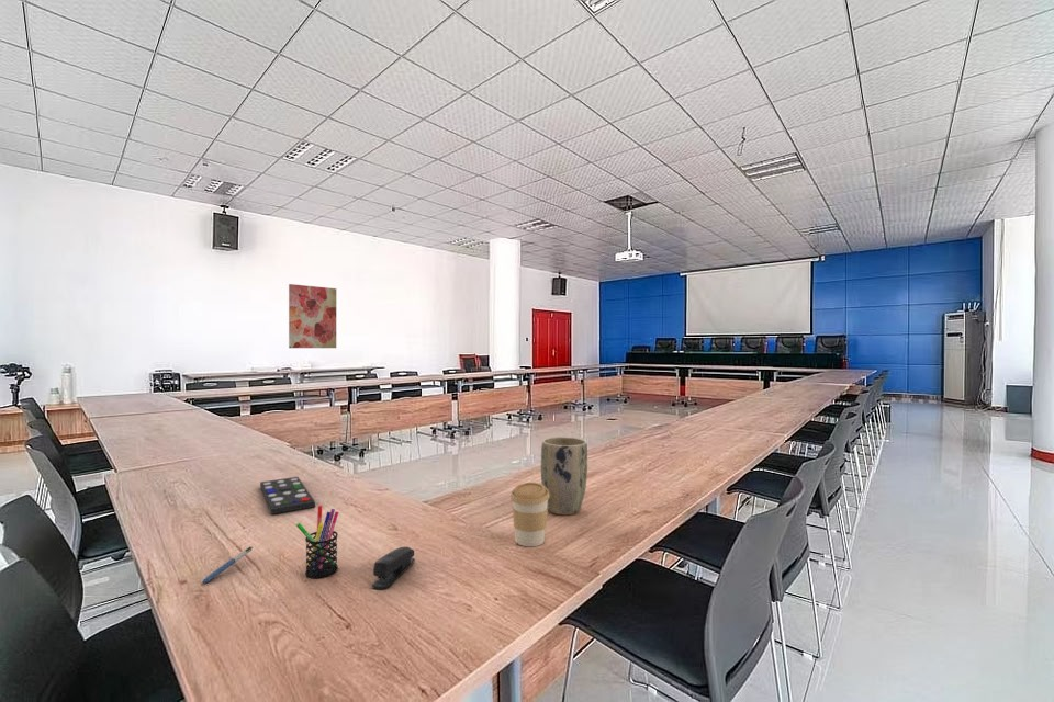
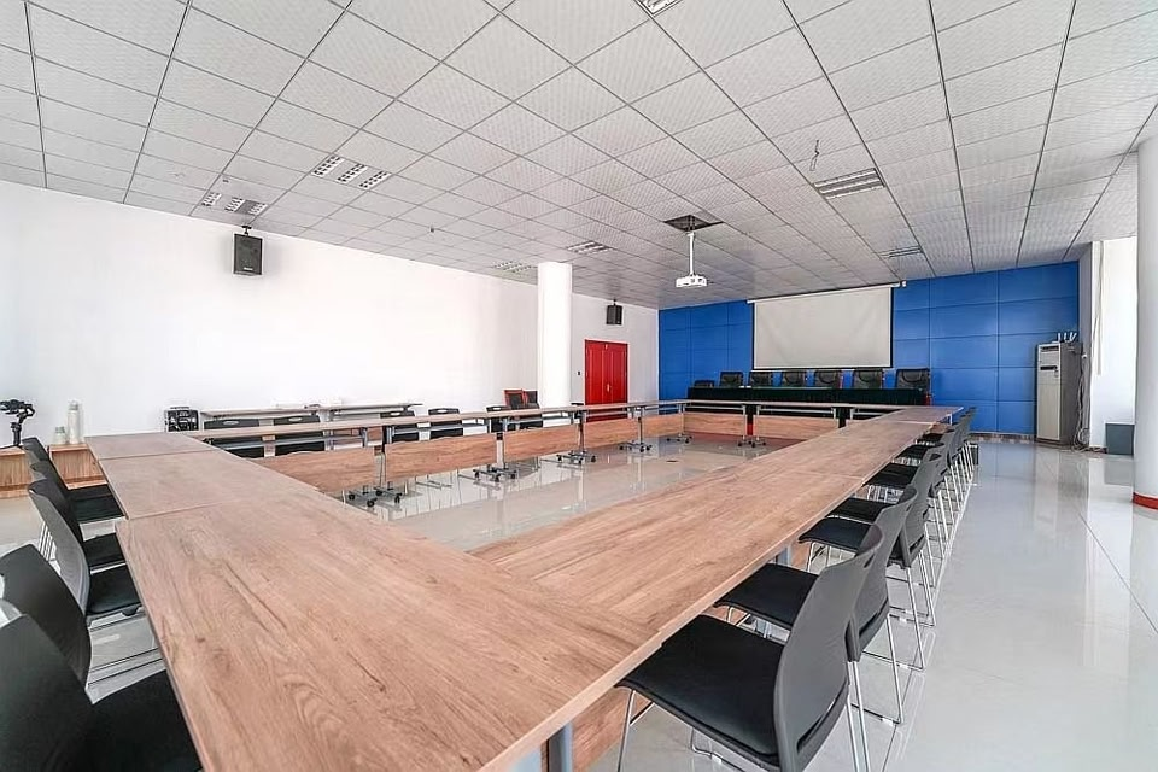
- pen holder (317, 540)
- plant pot (563, 475)
- wall art (313, 317)
- stapler (394, 561)
- coffee cup (529, 513)
- remote control (285, 492)
- pen (227, 564)
